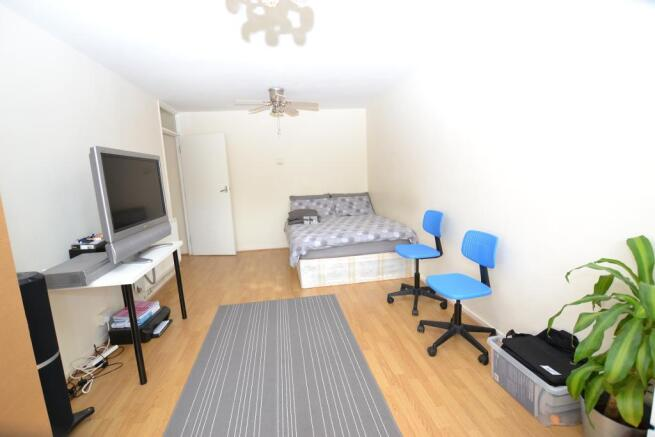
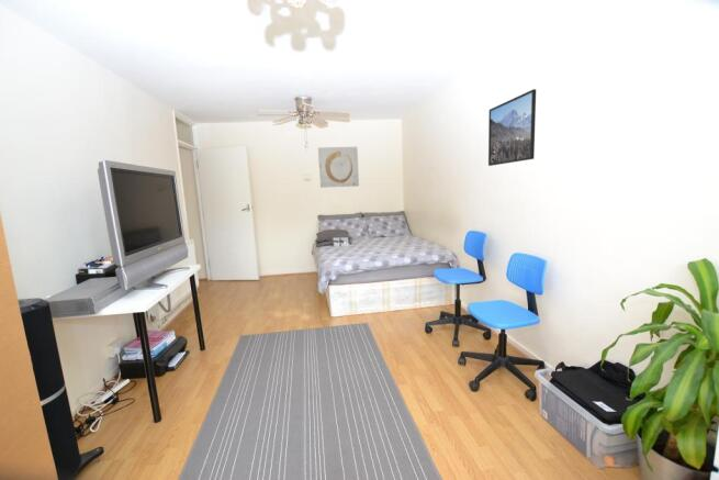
+ wall art (338, 167)
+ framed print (509, 132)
